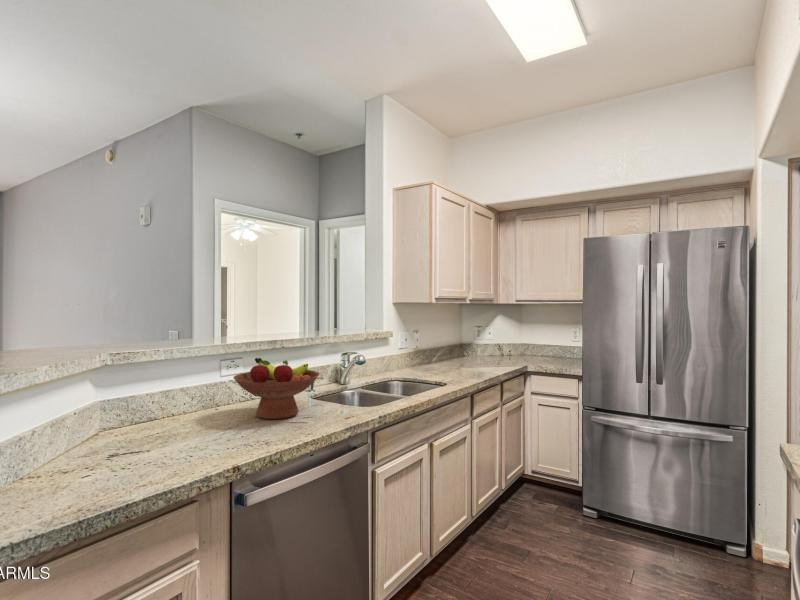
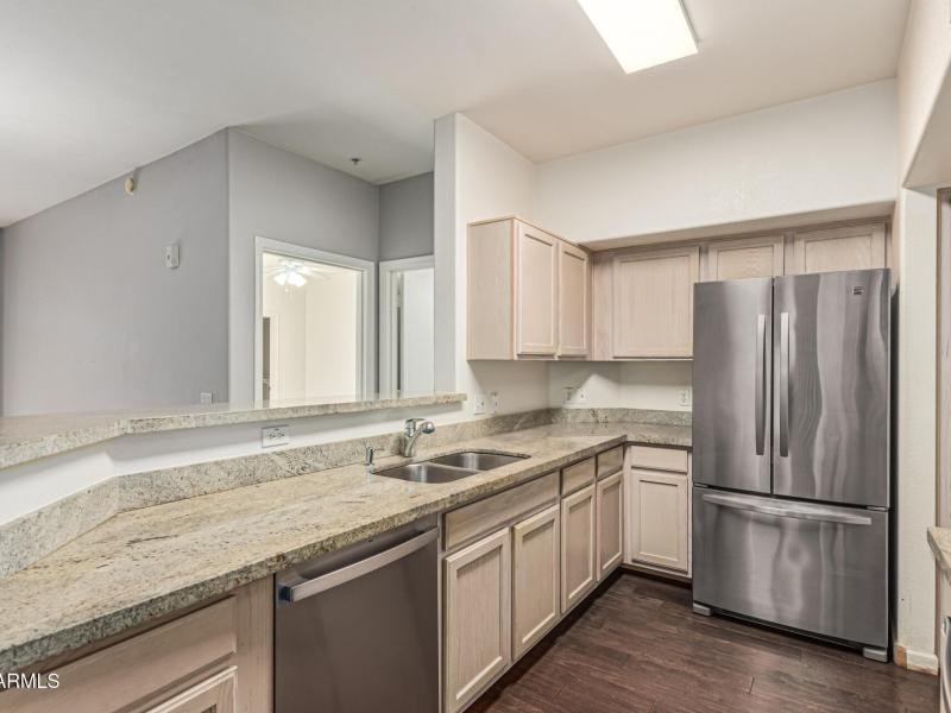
- fruit bowl (277, 387)
